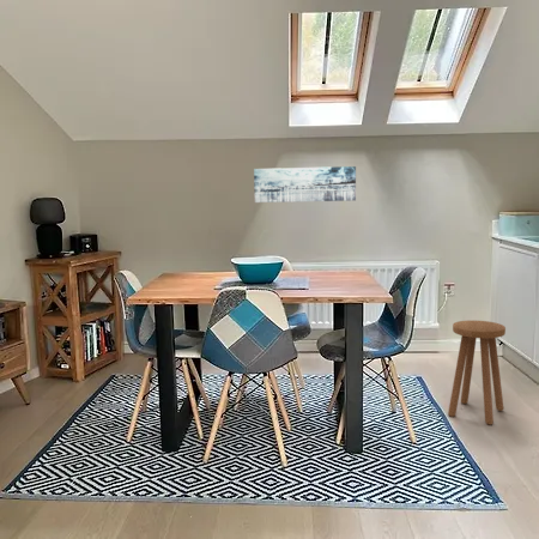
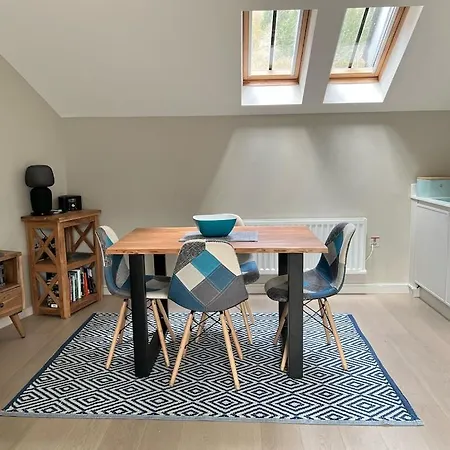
- stool (482, 369)
- wall art (304, 184)
